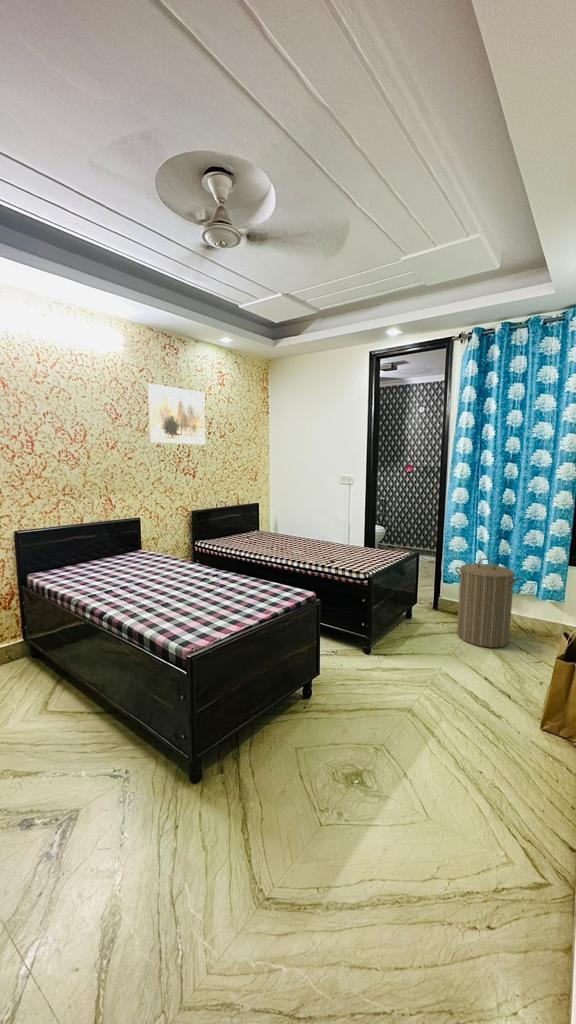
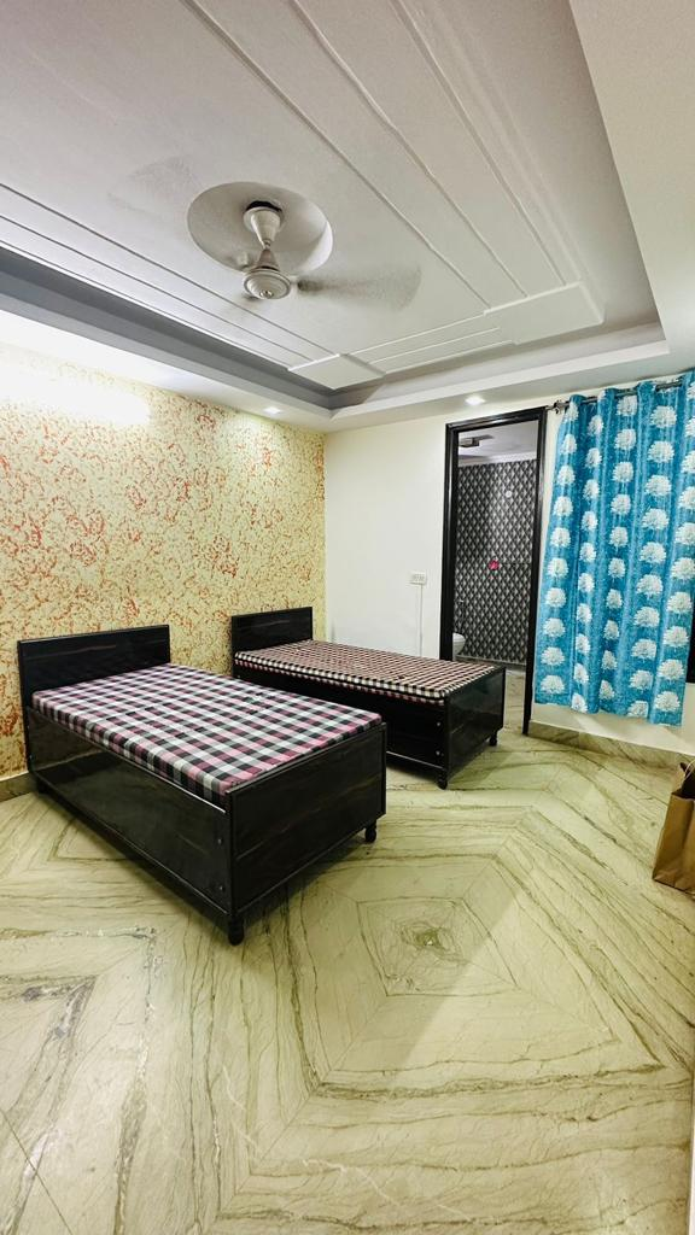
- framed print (178, 416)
- laundry hamper (484, 598)
